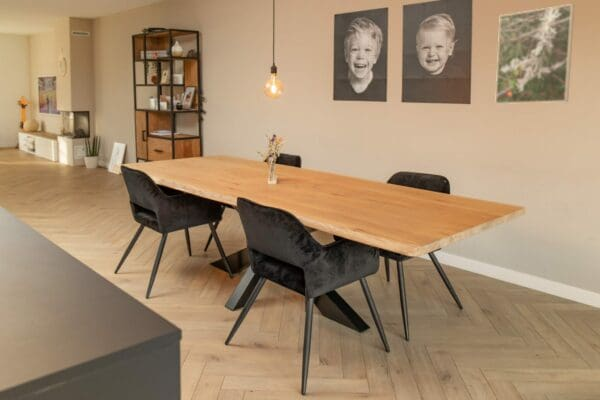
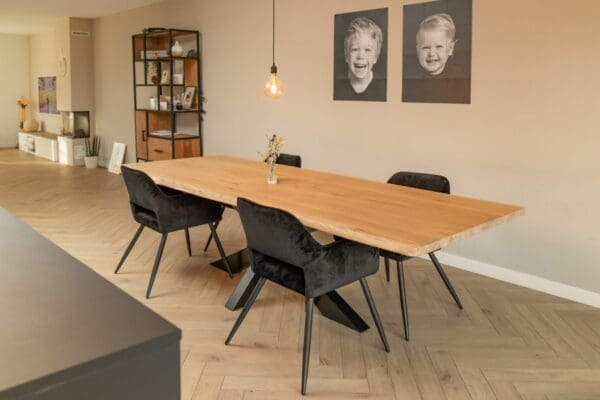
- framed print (532, 57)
